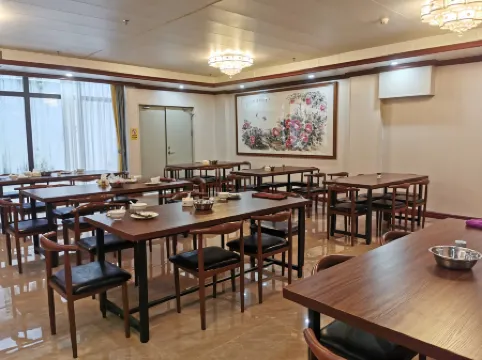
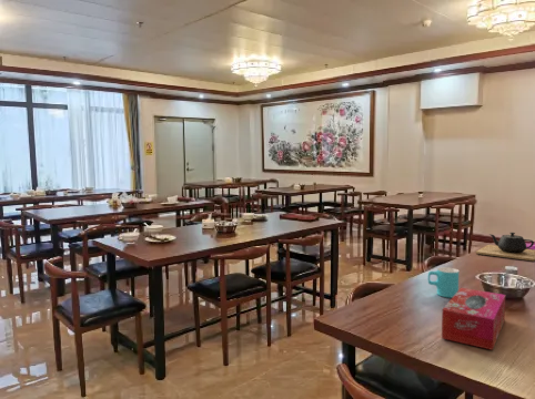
+ tissue box (474, 315)
+ cup (443, 282)
+ teapot (508, 242)
